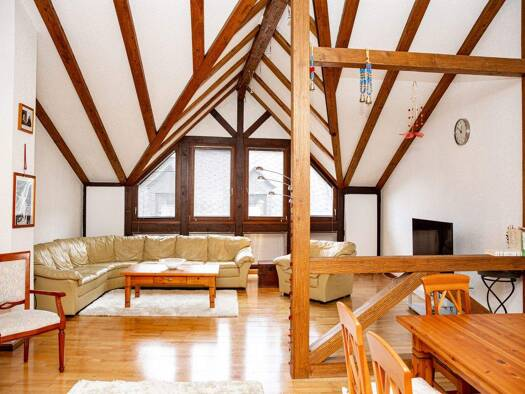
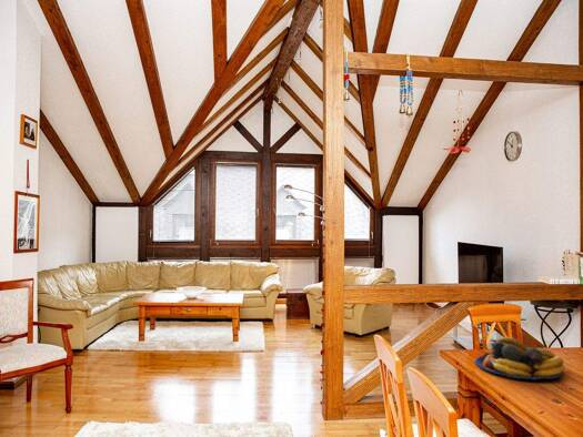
+ fruit bowl (516, 353)
